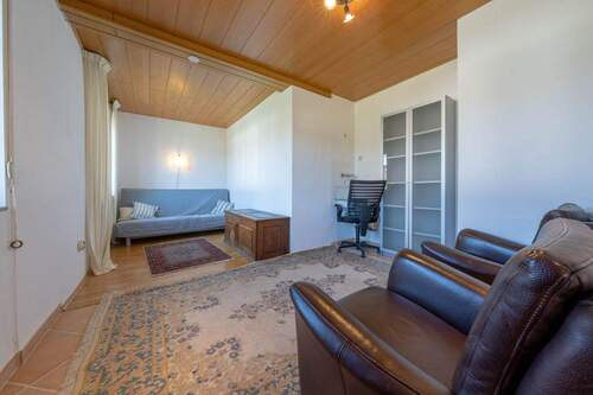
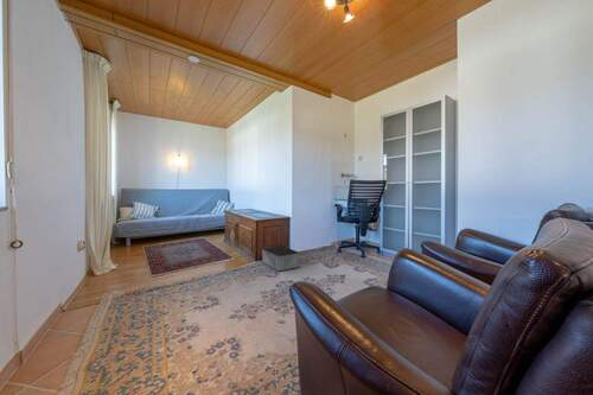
+ storage bin (280, 256)
